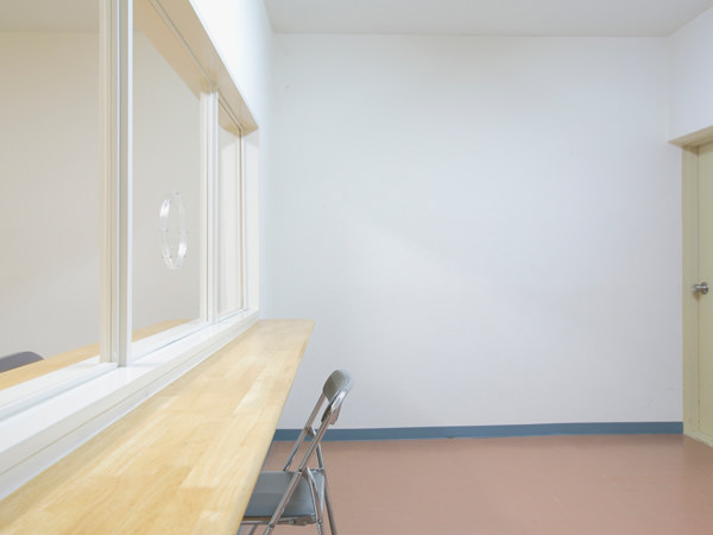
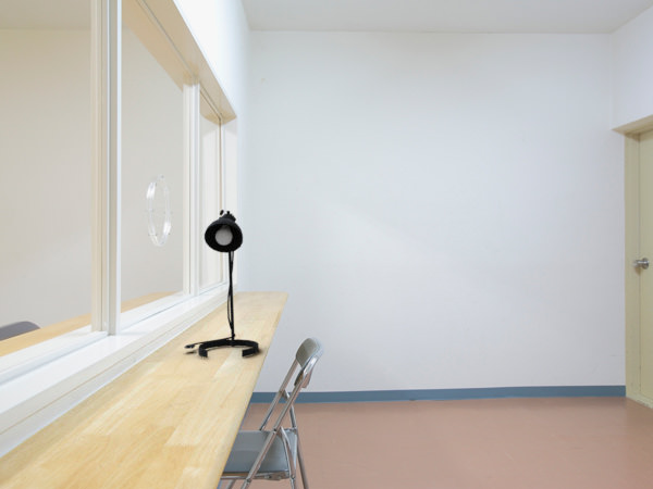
+ desk lamp (230, 281)
